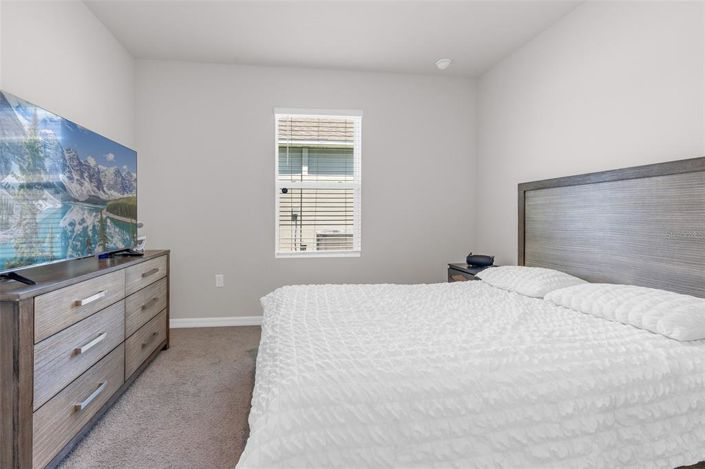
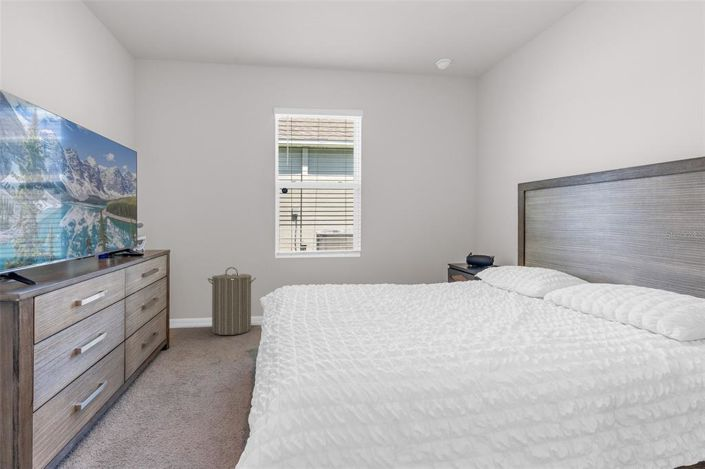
+ laundry hamper (232, 298)
